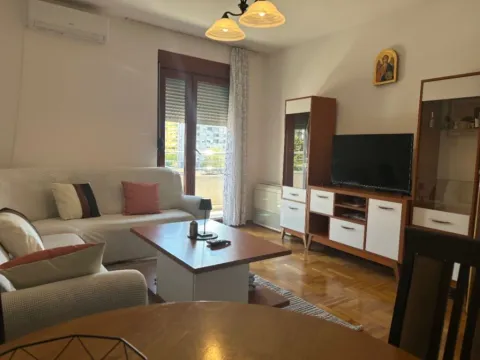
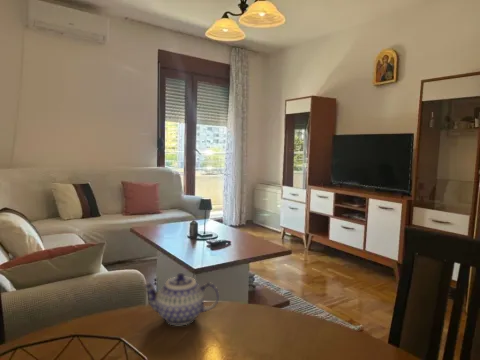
+ teapot (181, 296)
